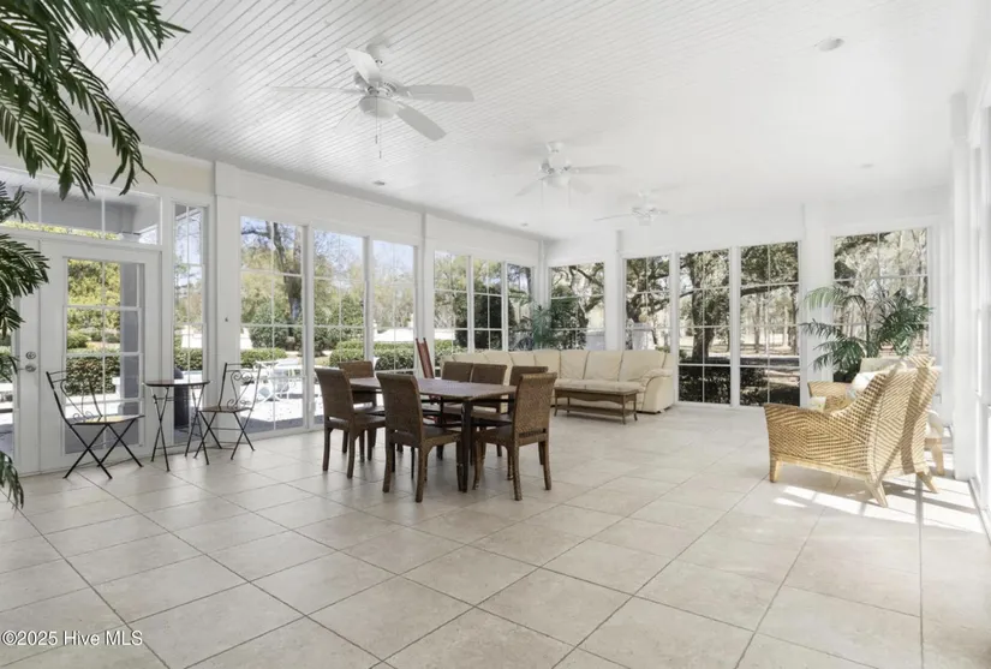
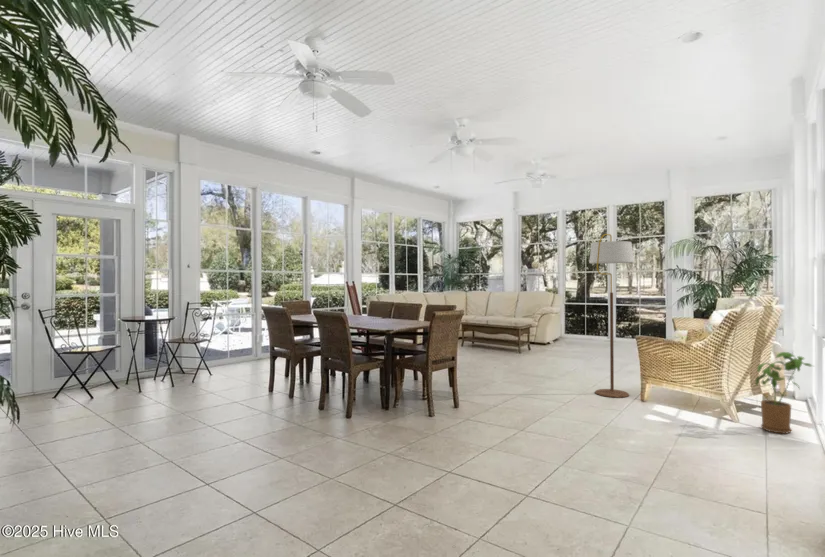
+ floor lamp (610, 314)
+ house plant (775, 391)
